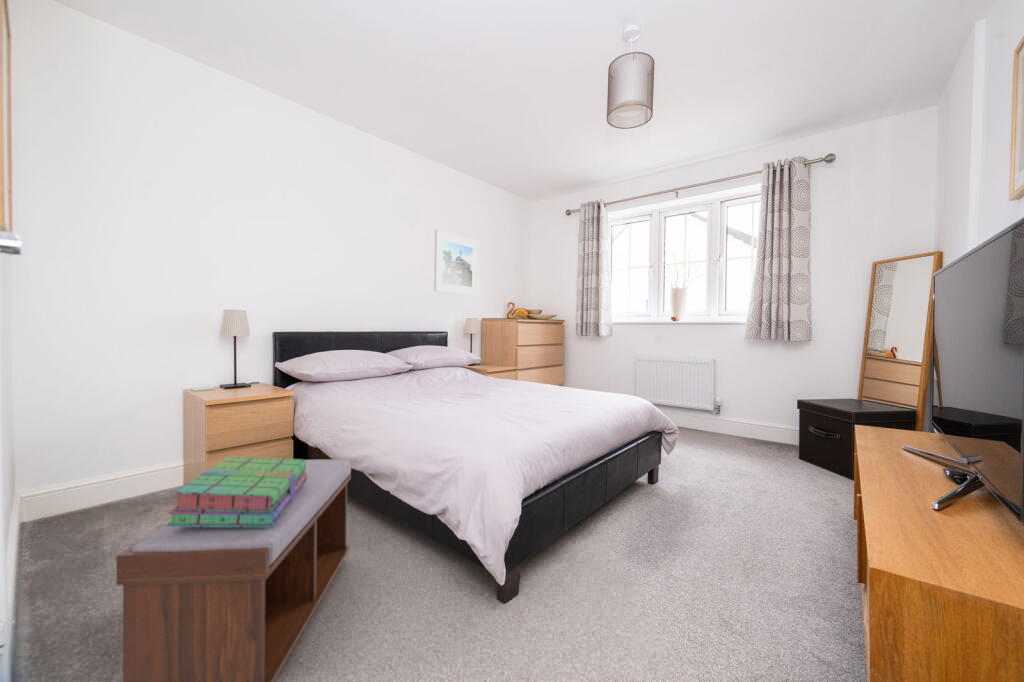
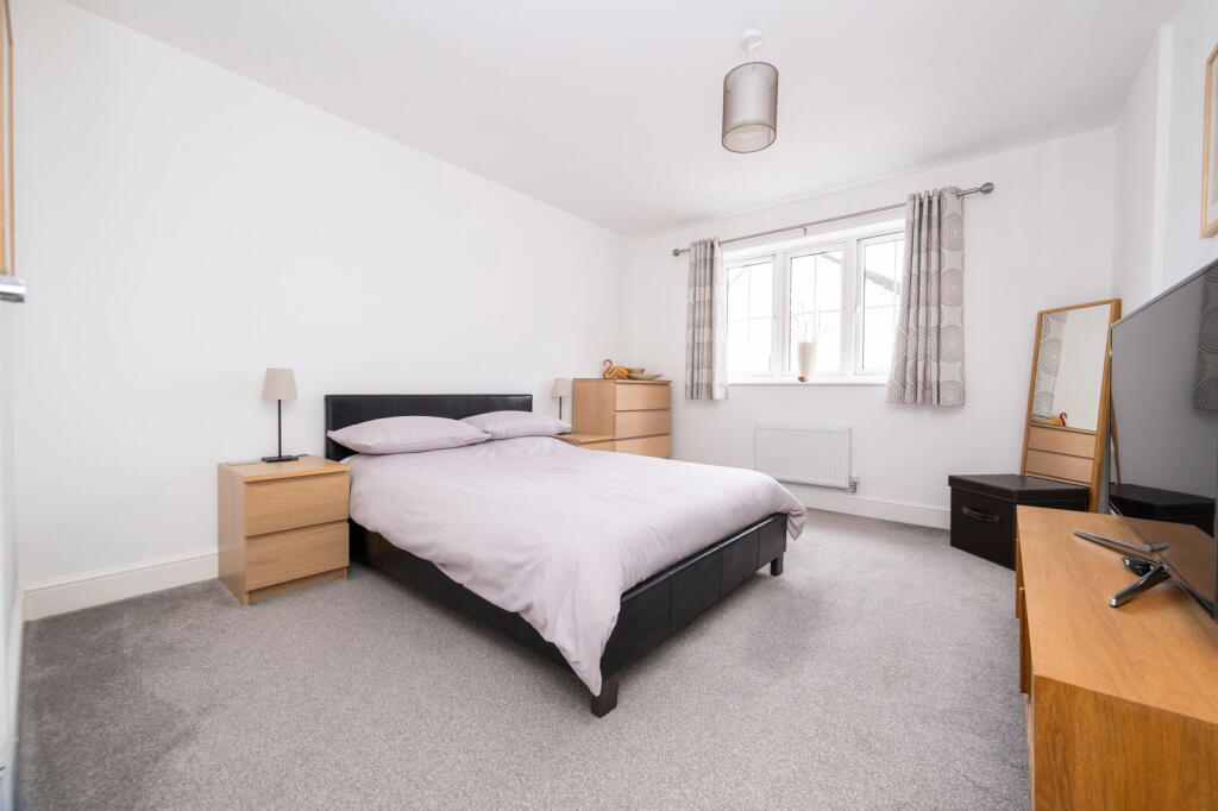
- stack of books (246, 491)
- bench (266, 554)
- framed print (457, 264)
